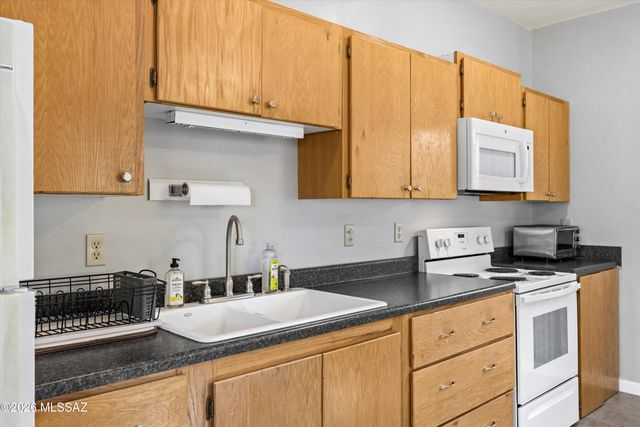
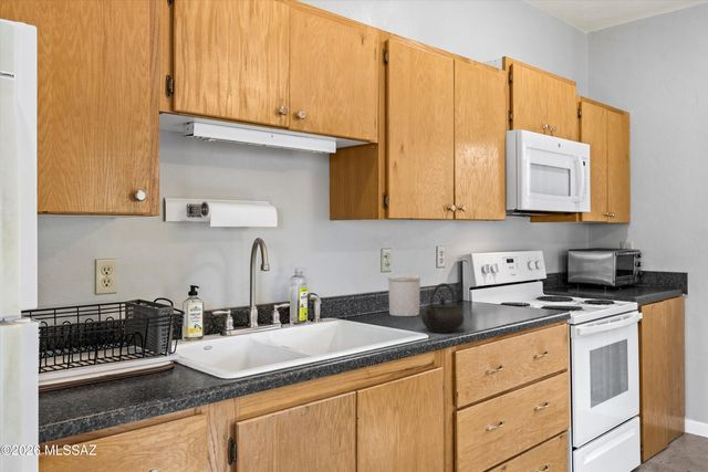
+ utensil holder (404, 295)
+ kettle (440, 306)
